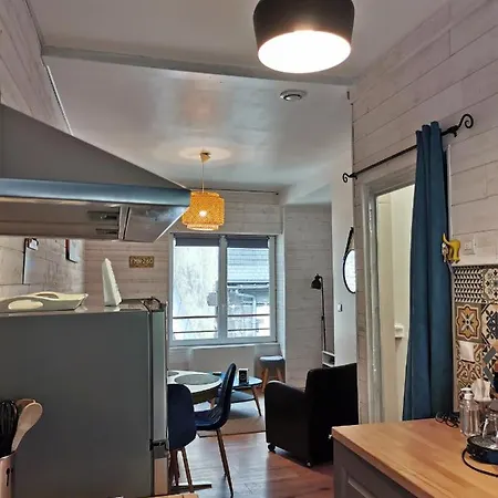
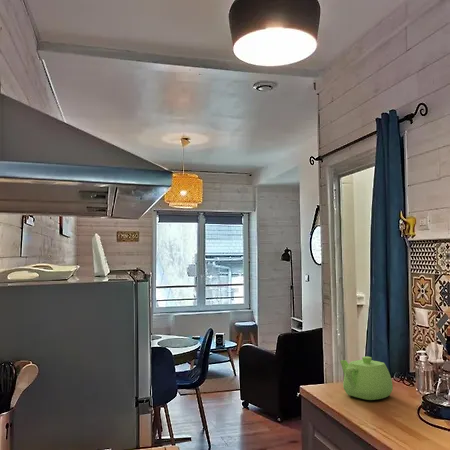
+ teapot (359, 375)
